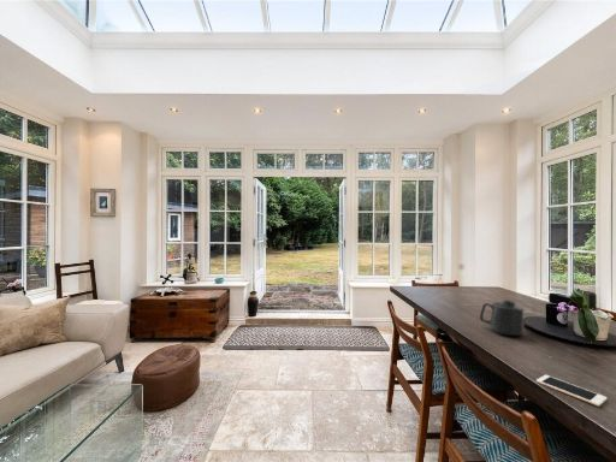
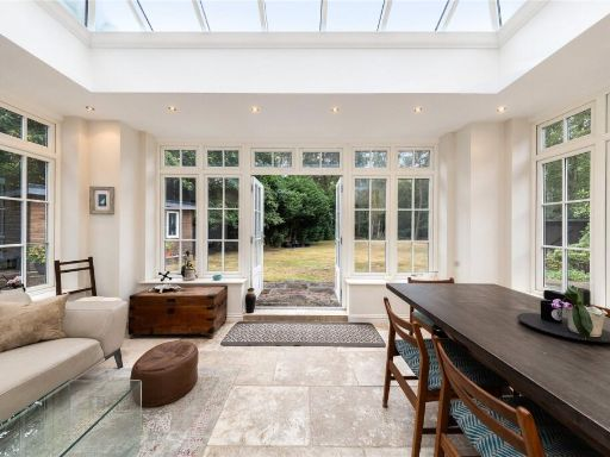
- cell phone (569, 389)
- mug (502, 315)
